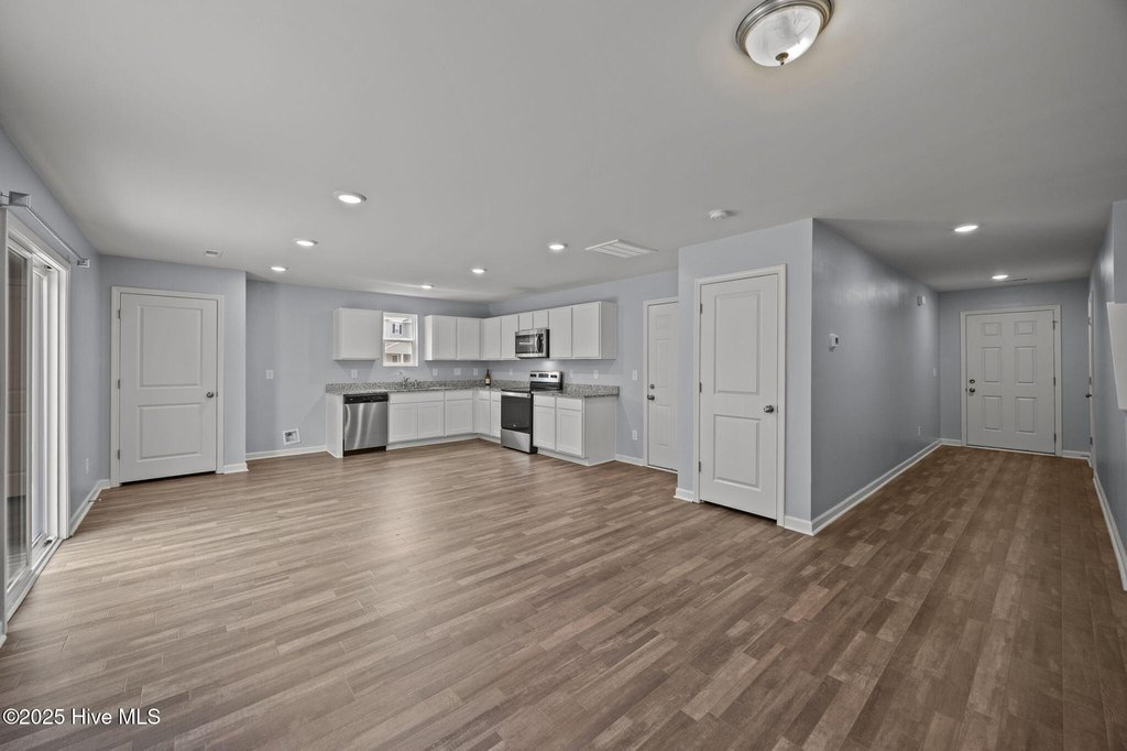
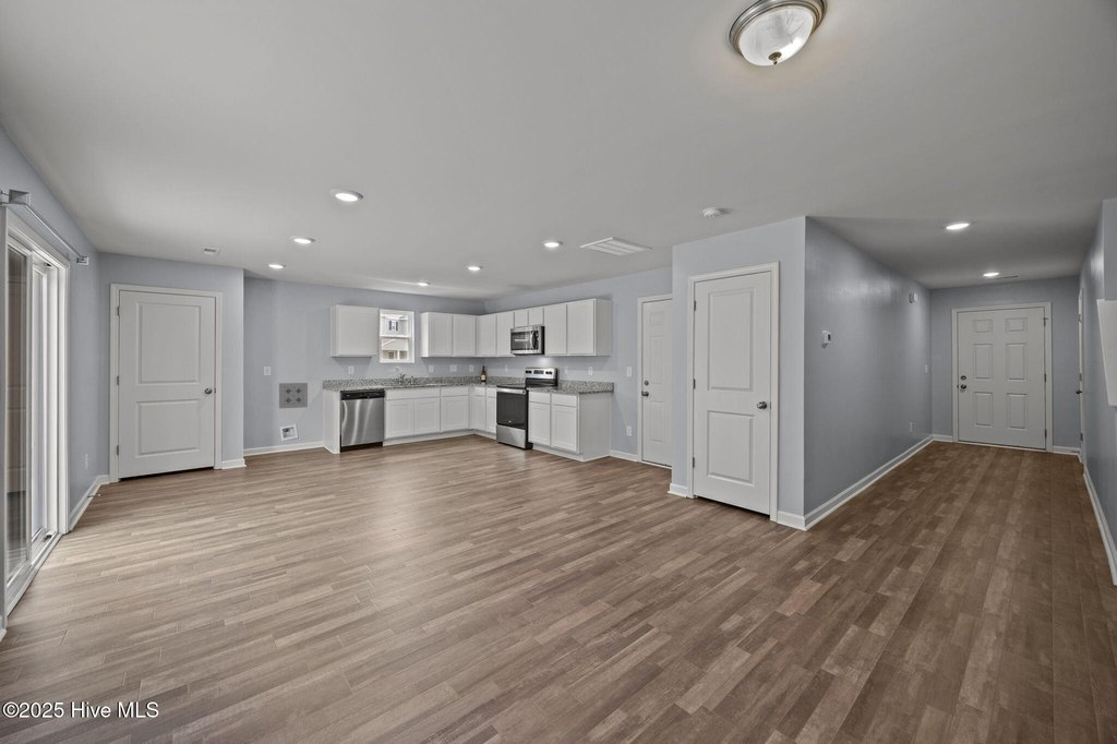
+ wall art (293, 395)
